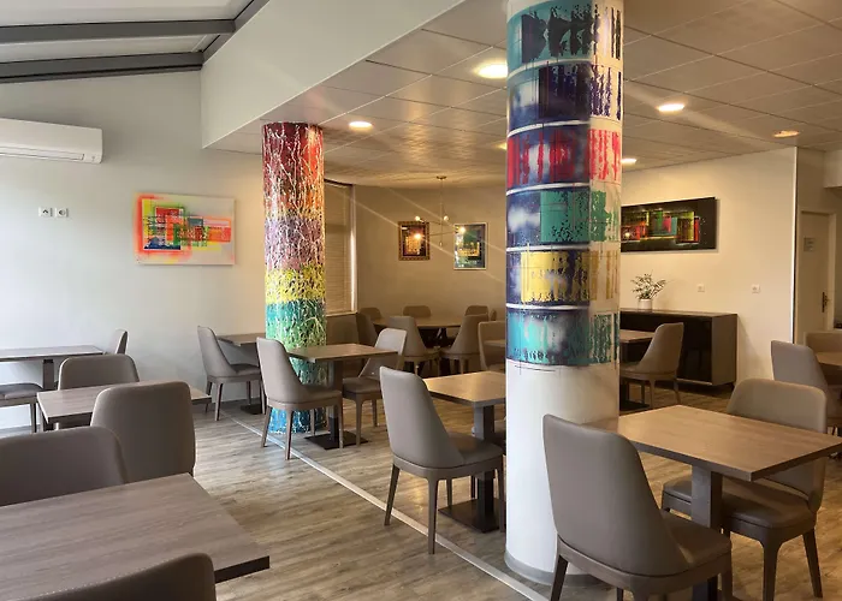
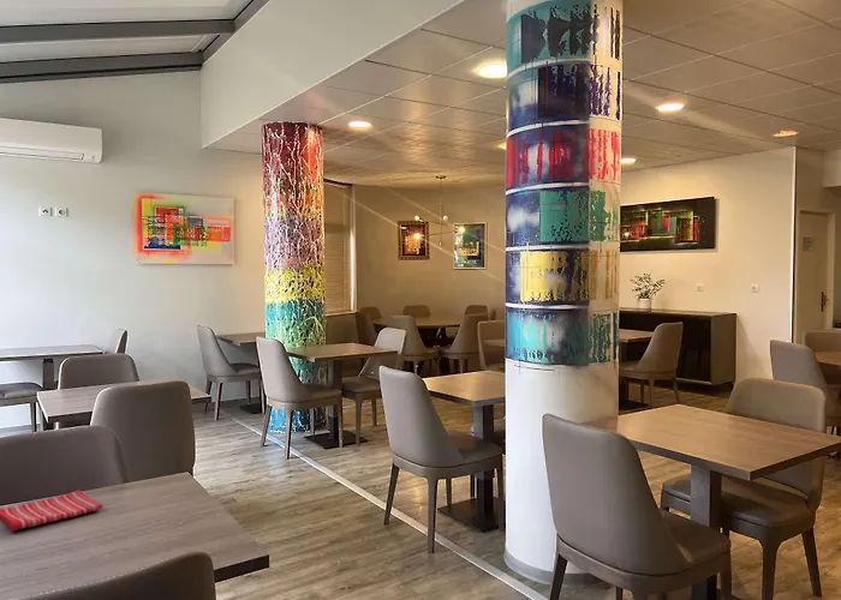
+ dish towel (48, 509)
